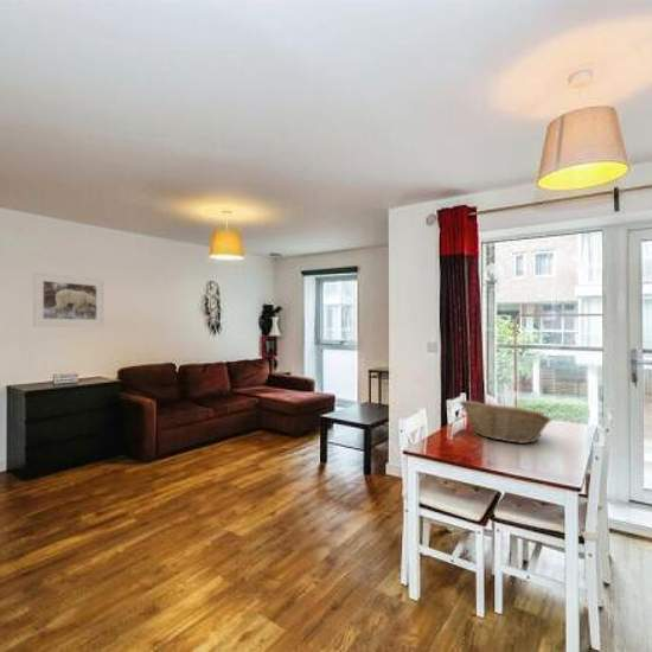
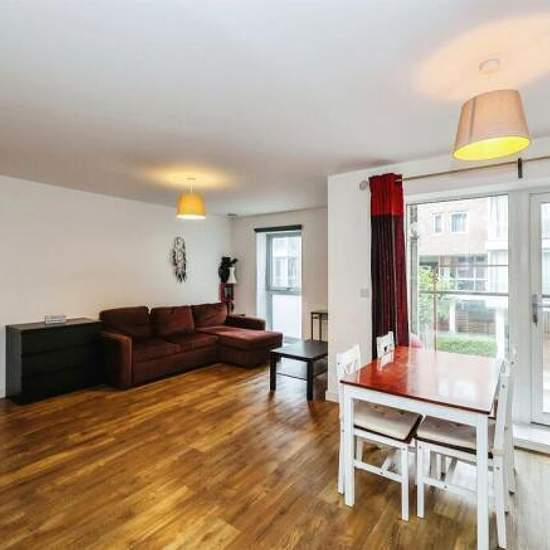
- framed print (70, 301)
- fruit basket (503, 417)
